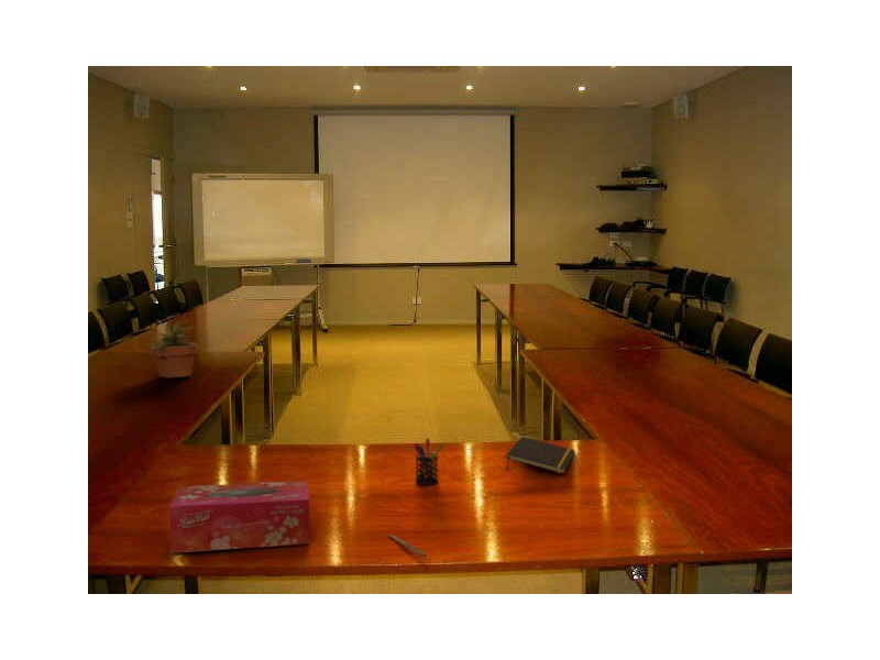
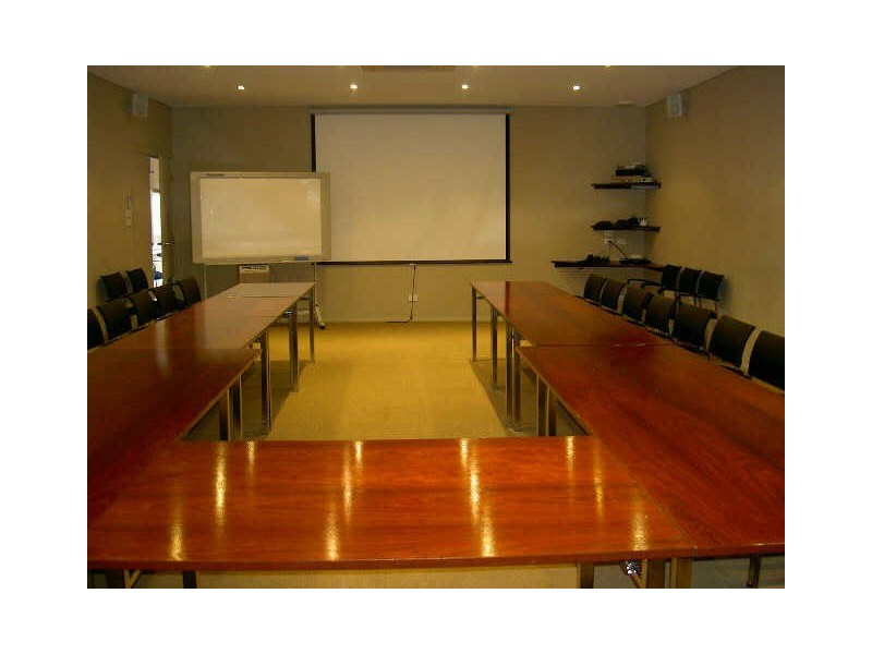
- tissue box (243, 514)
- notepad (541, 453)
- pen (406, 544)
- pen holder (429, 459)
- potted plant (175, 346)
